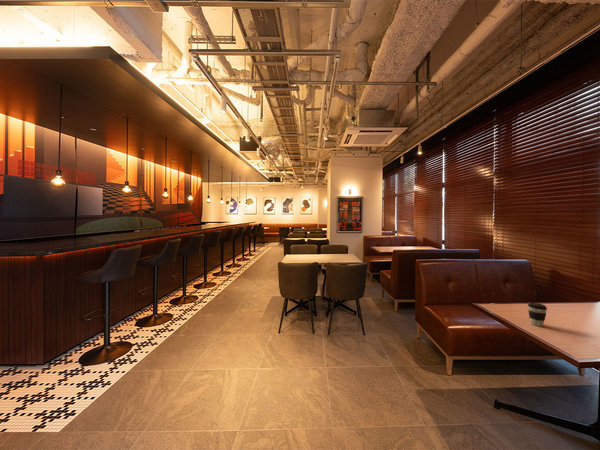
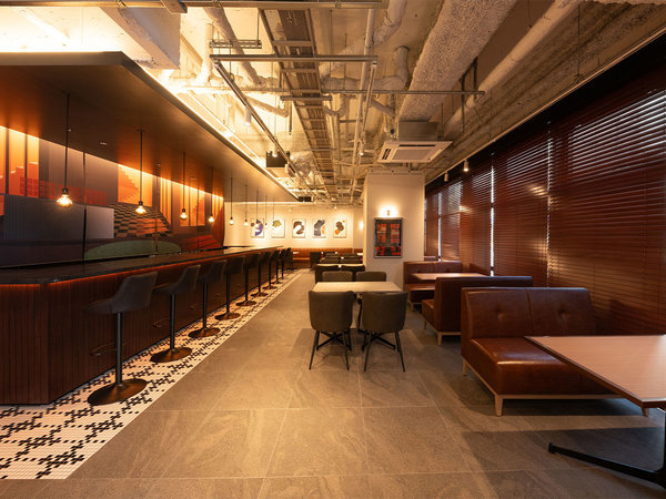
- coffee cup (536, 314)
